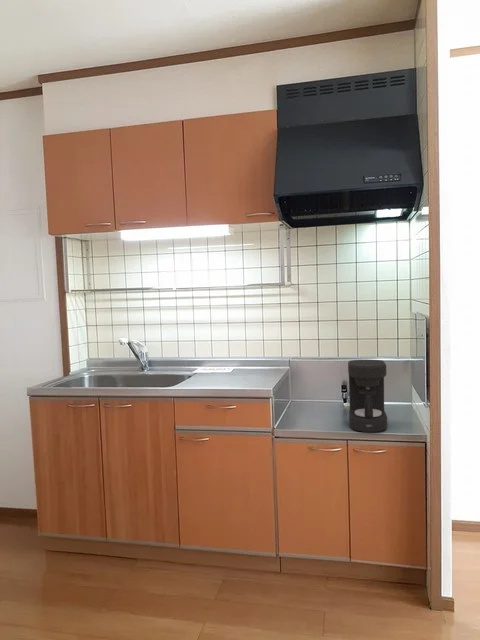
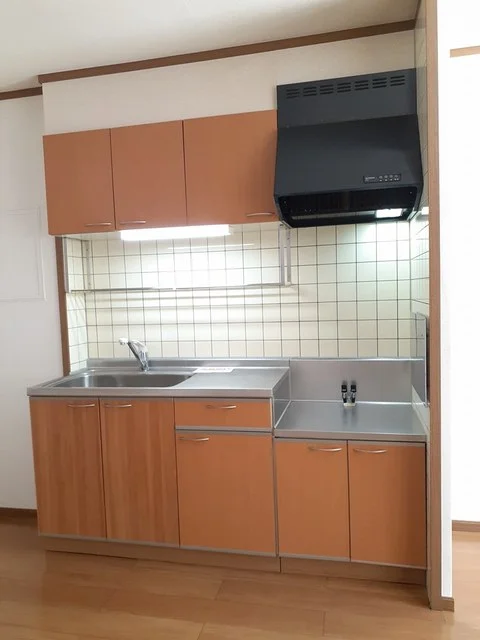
- coffee maker (367, 394)
